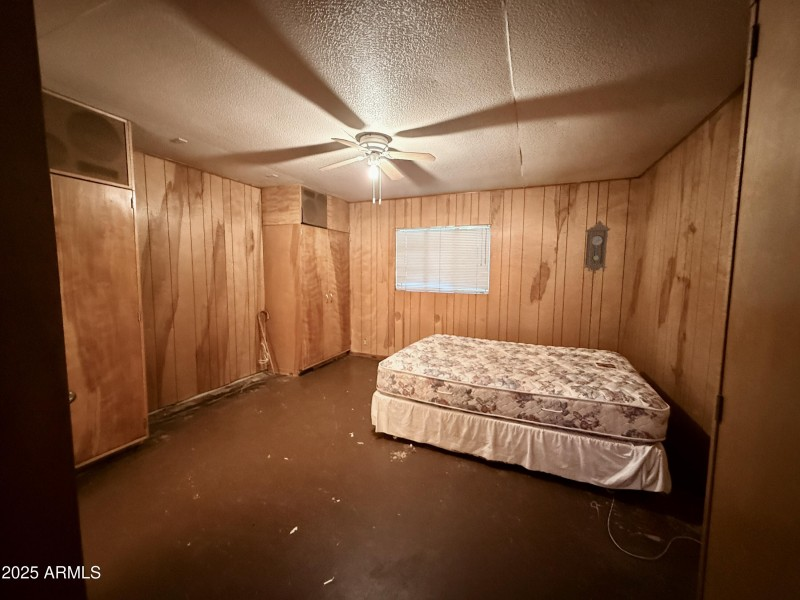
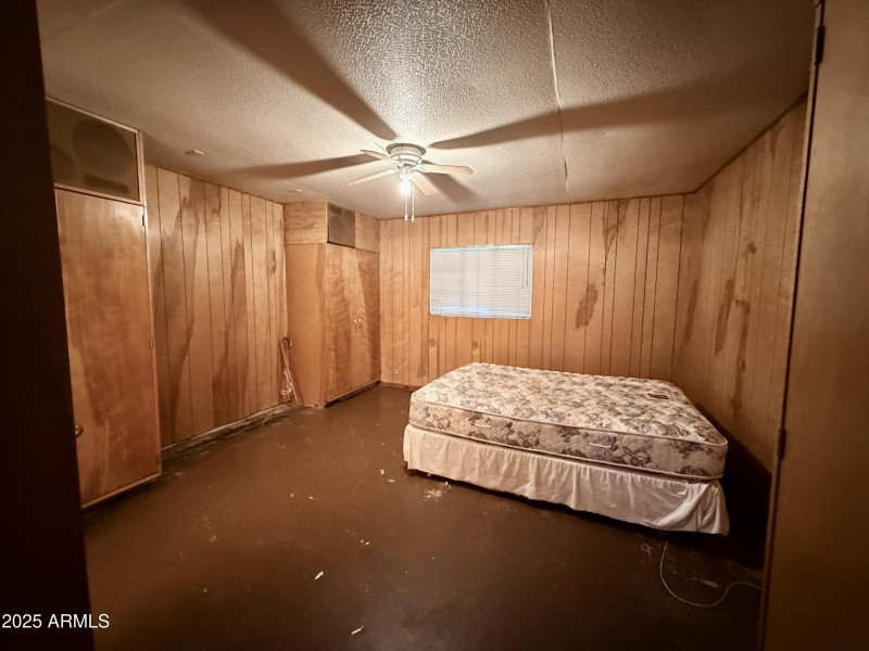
- pendulum clock (596, 247)
